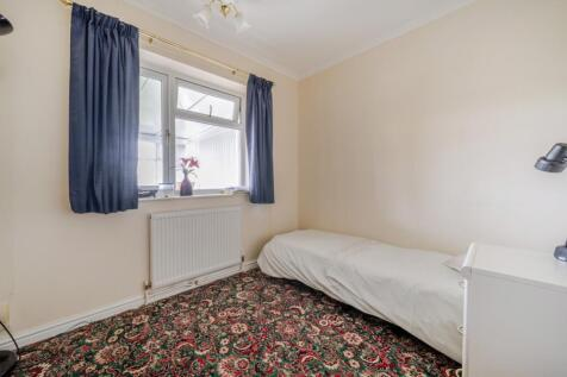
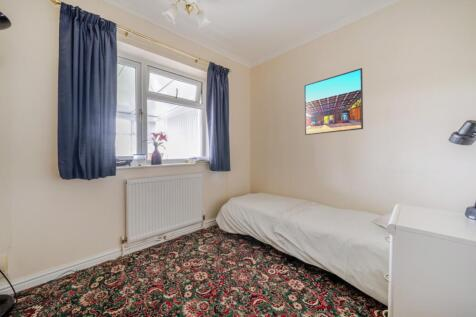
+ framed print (330, 105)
